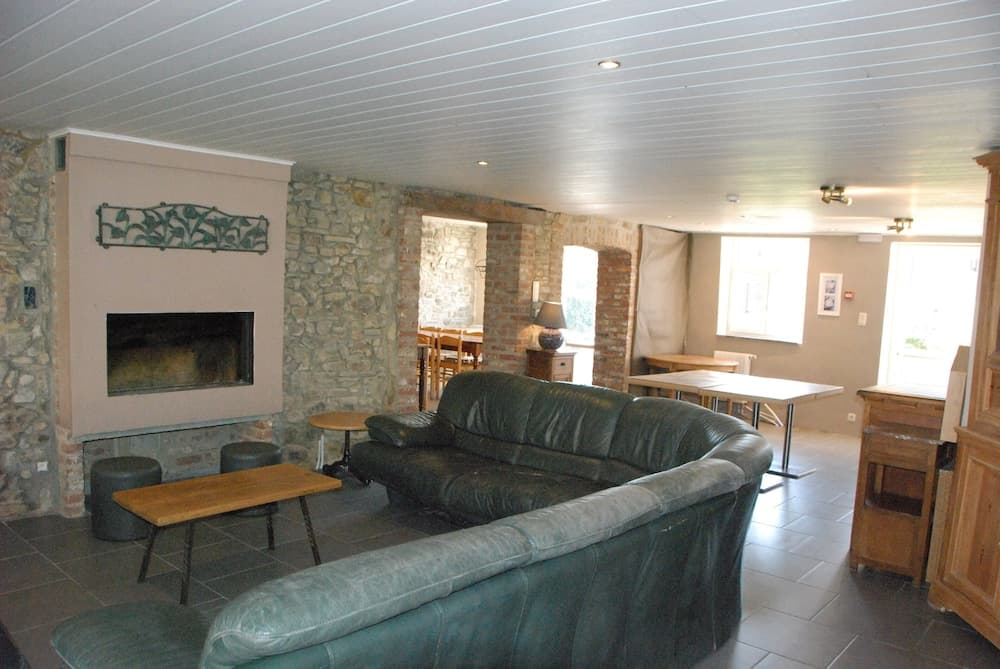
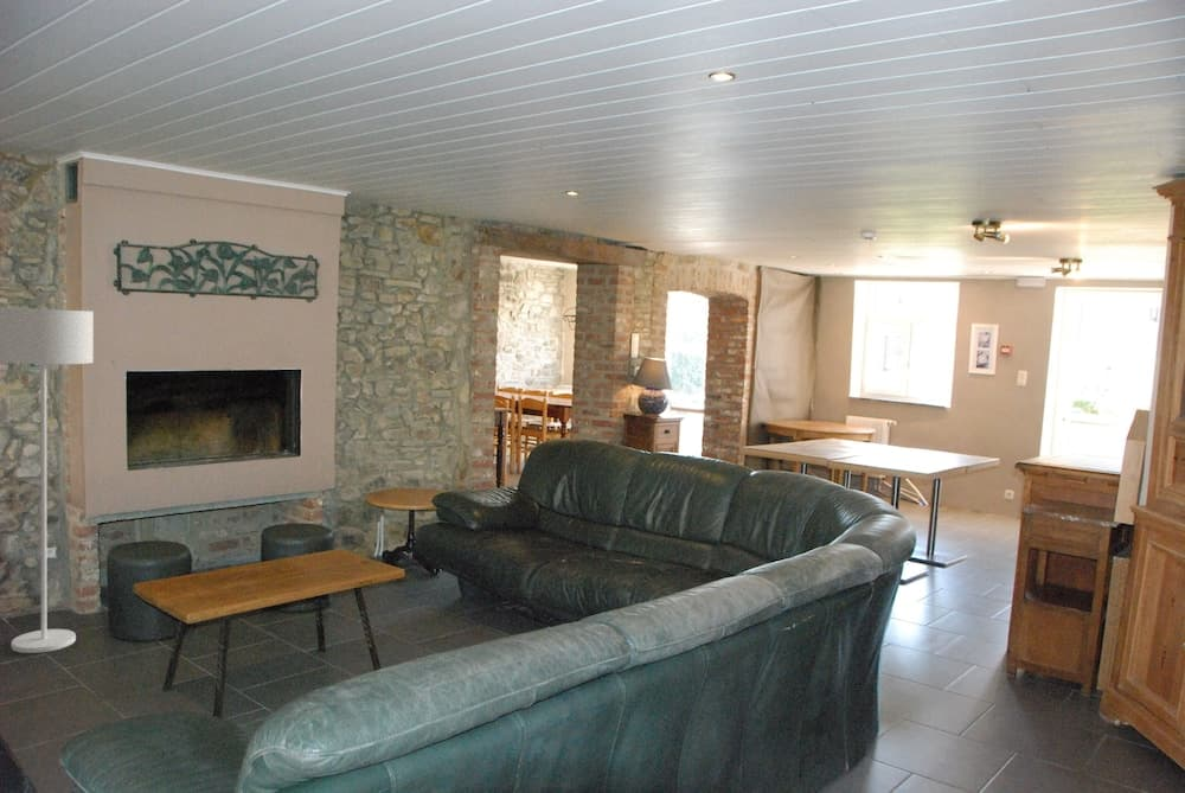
+ floor lamp (43, 478)
